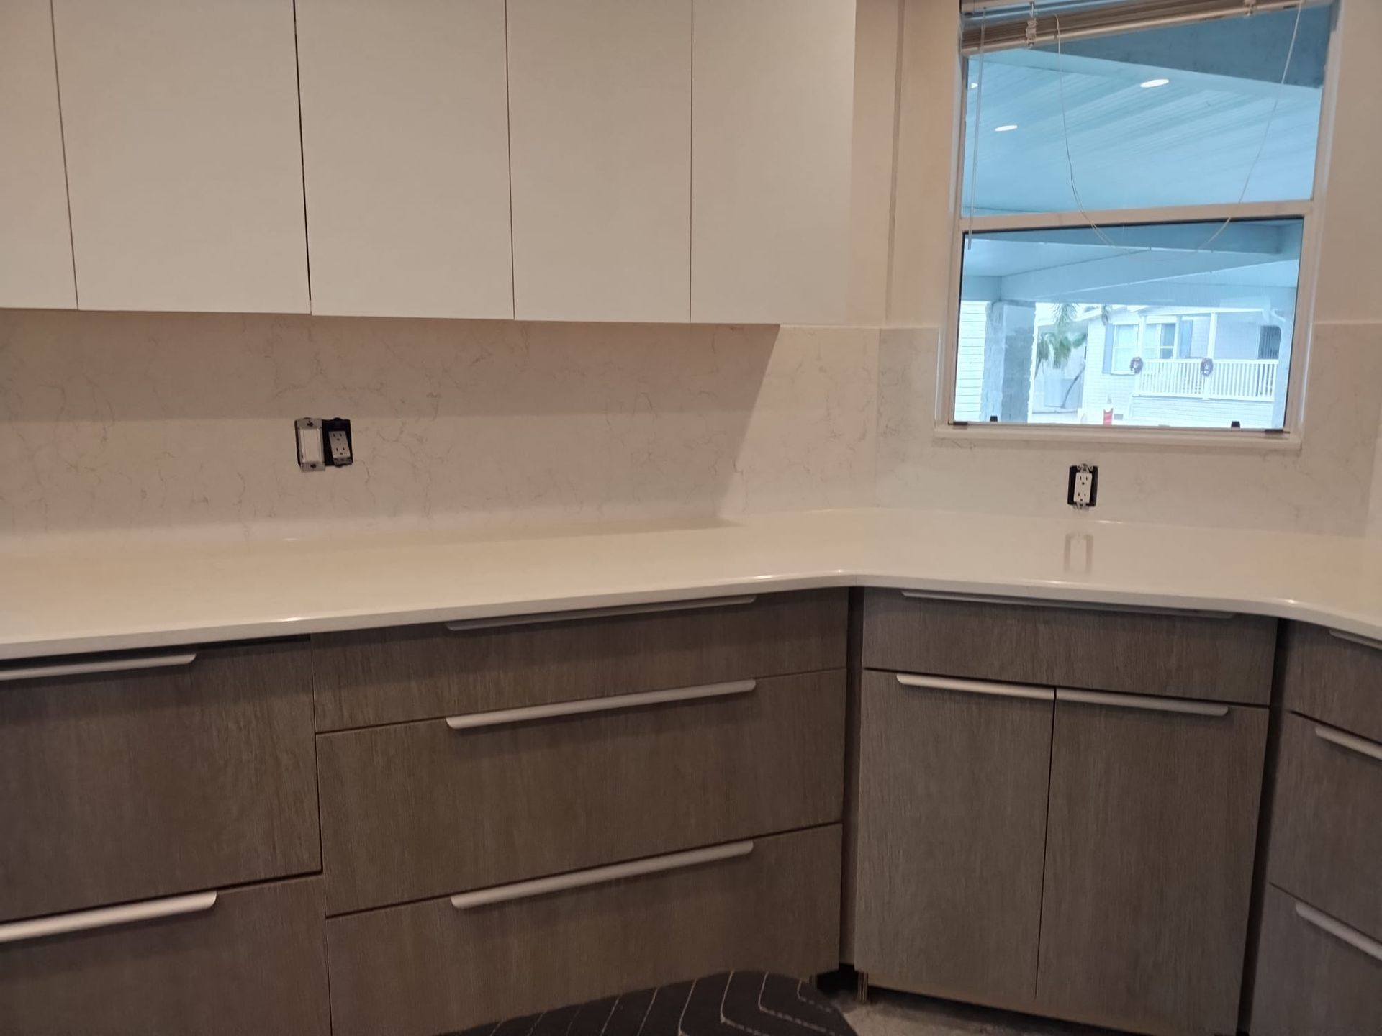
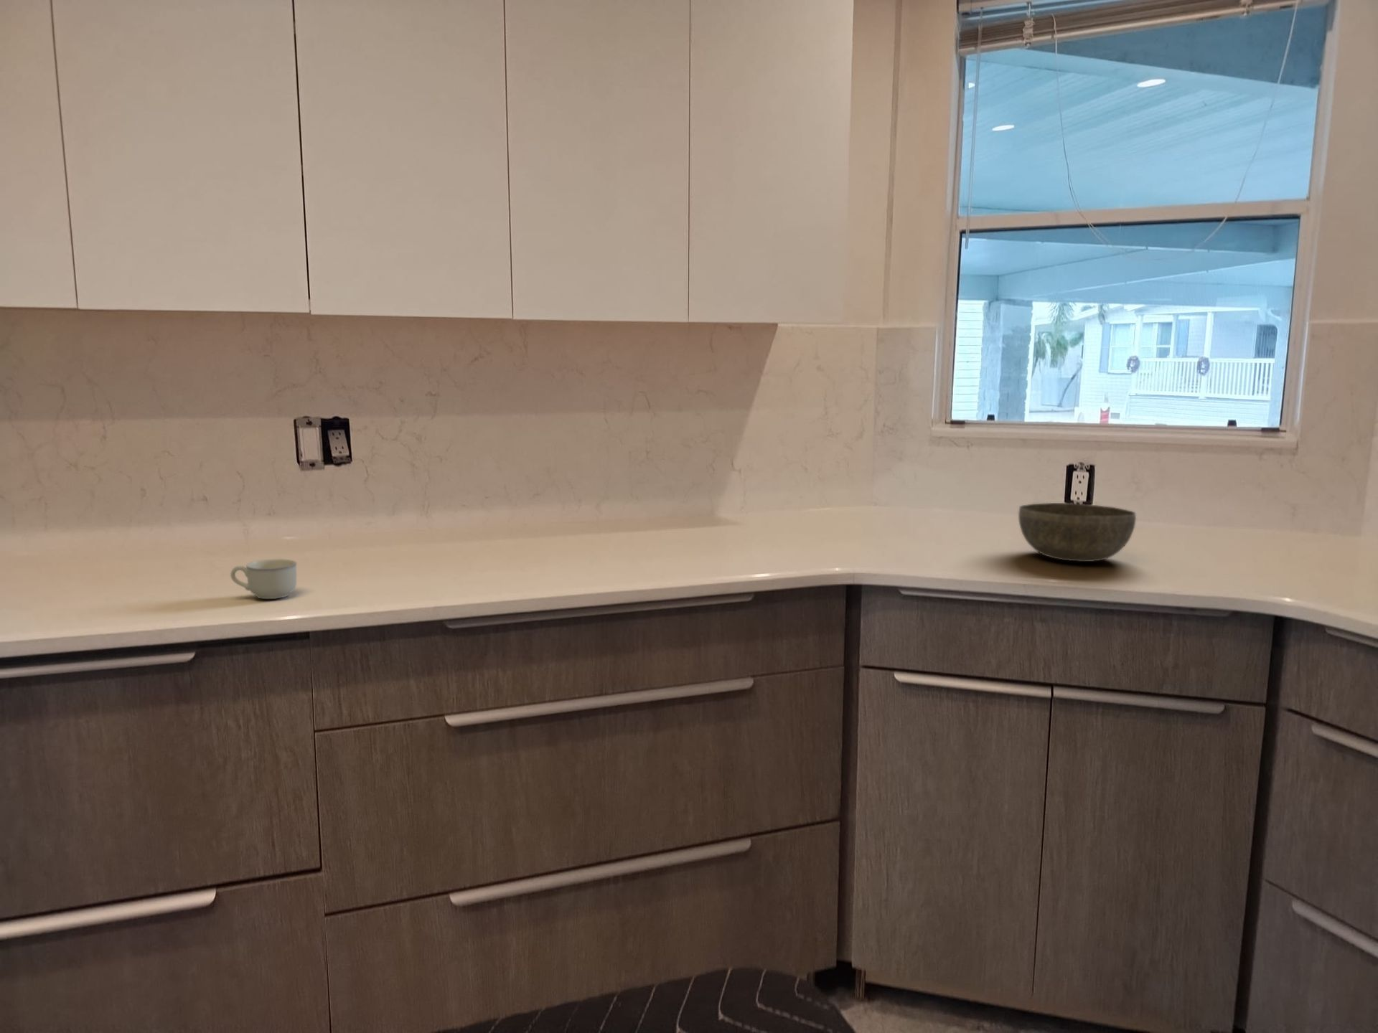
+ bowl (1074, 533)
+ cup (265, 579)
